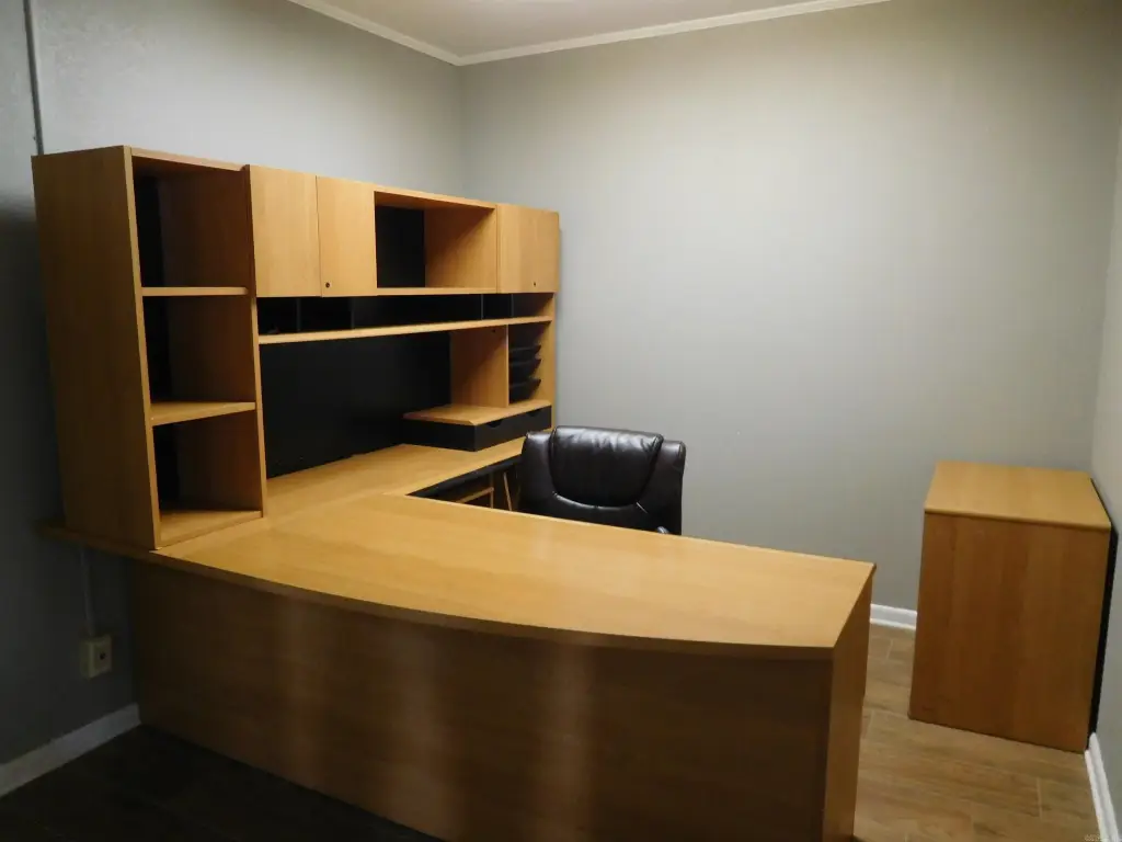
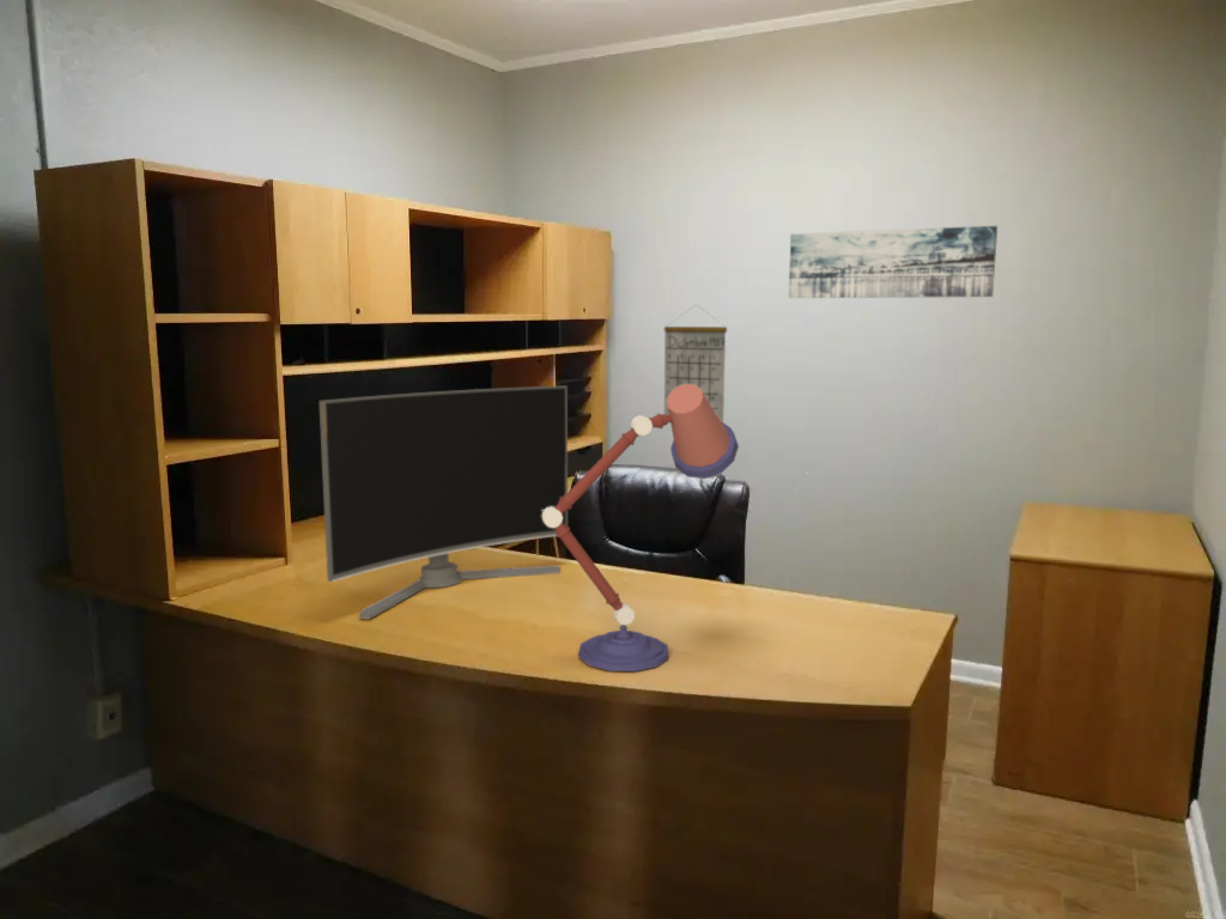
+ wall art (887, 263)
+ computer monitor (448, 491)
+ desk lamp (682, 473)
+ calendar (694, 363)
